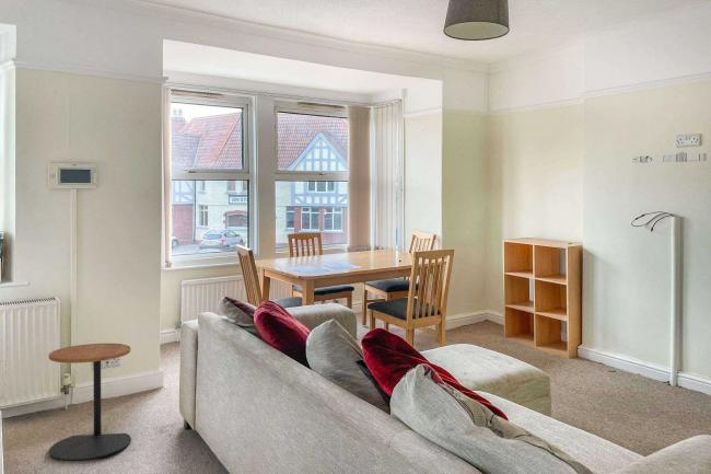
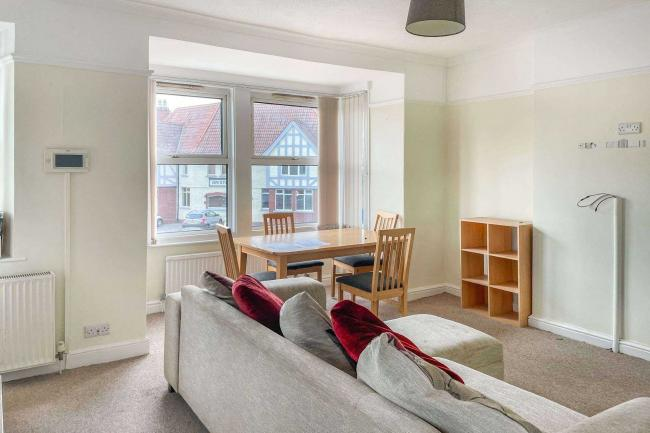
- side table (94, 397)
